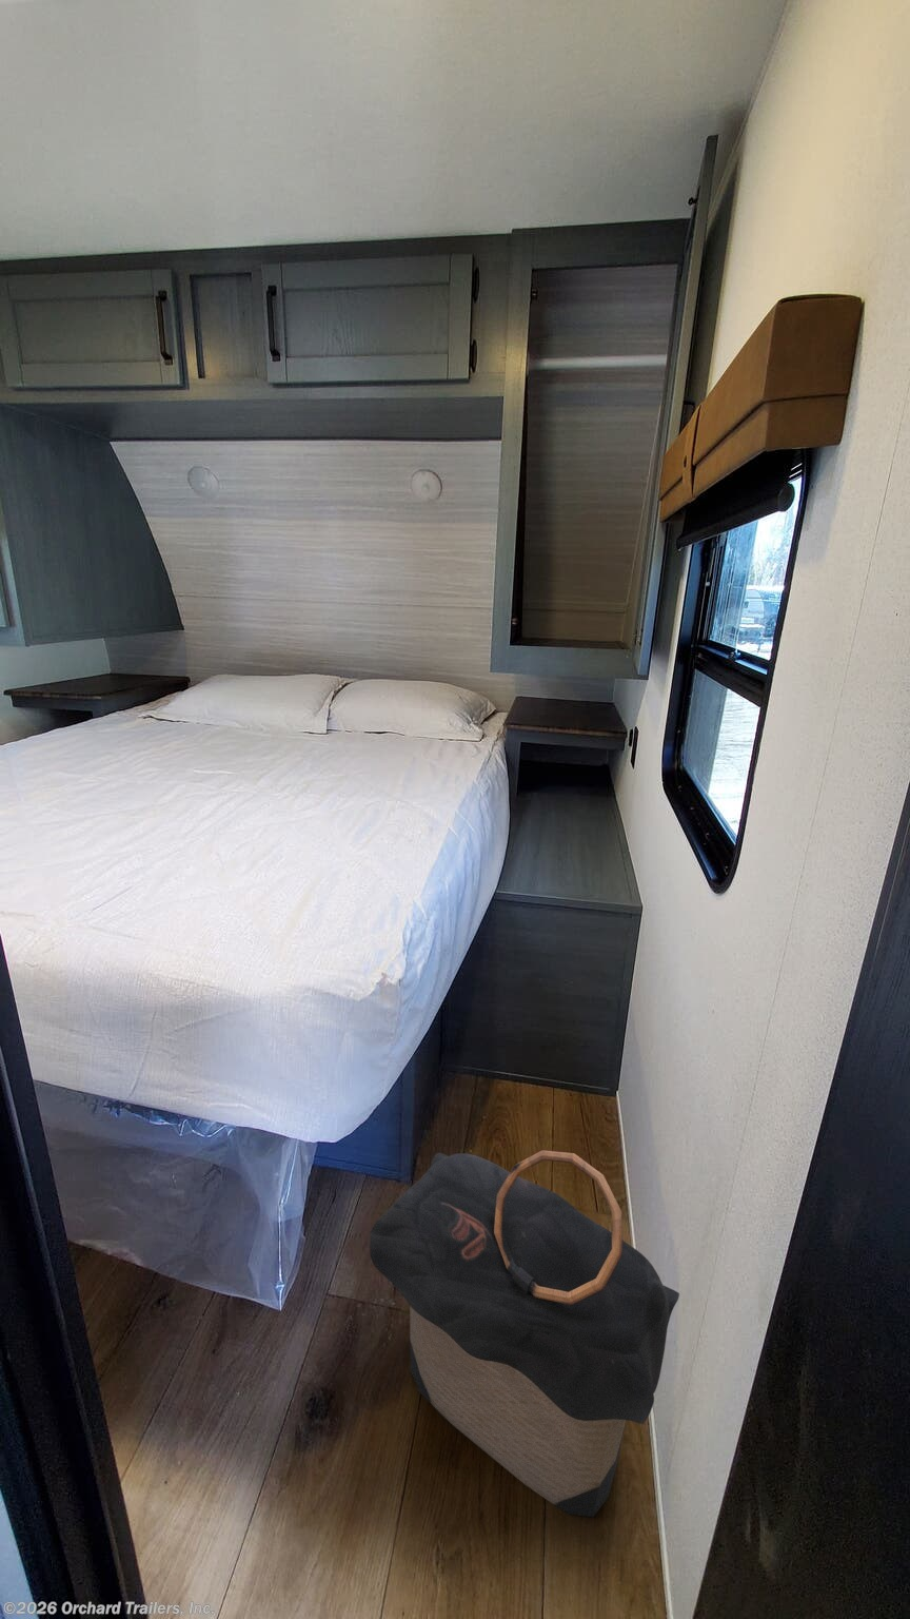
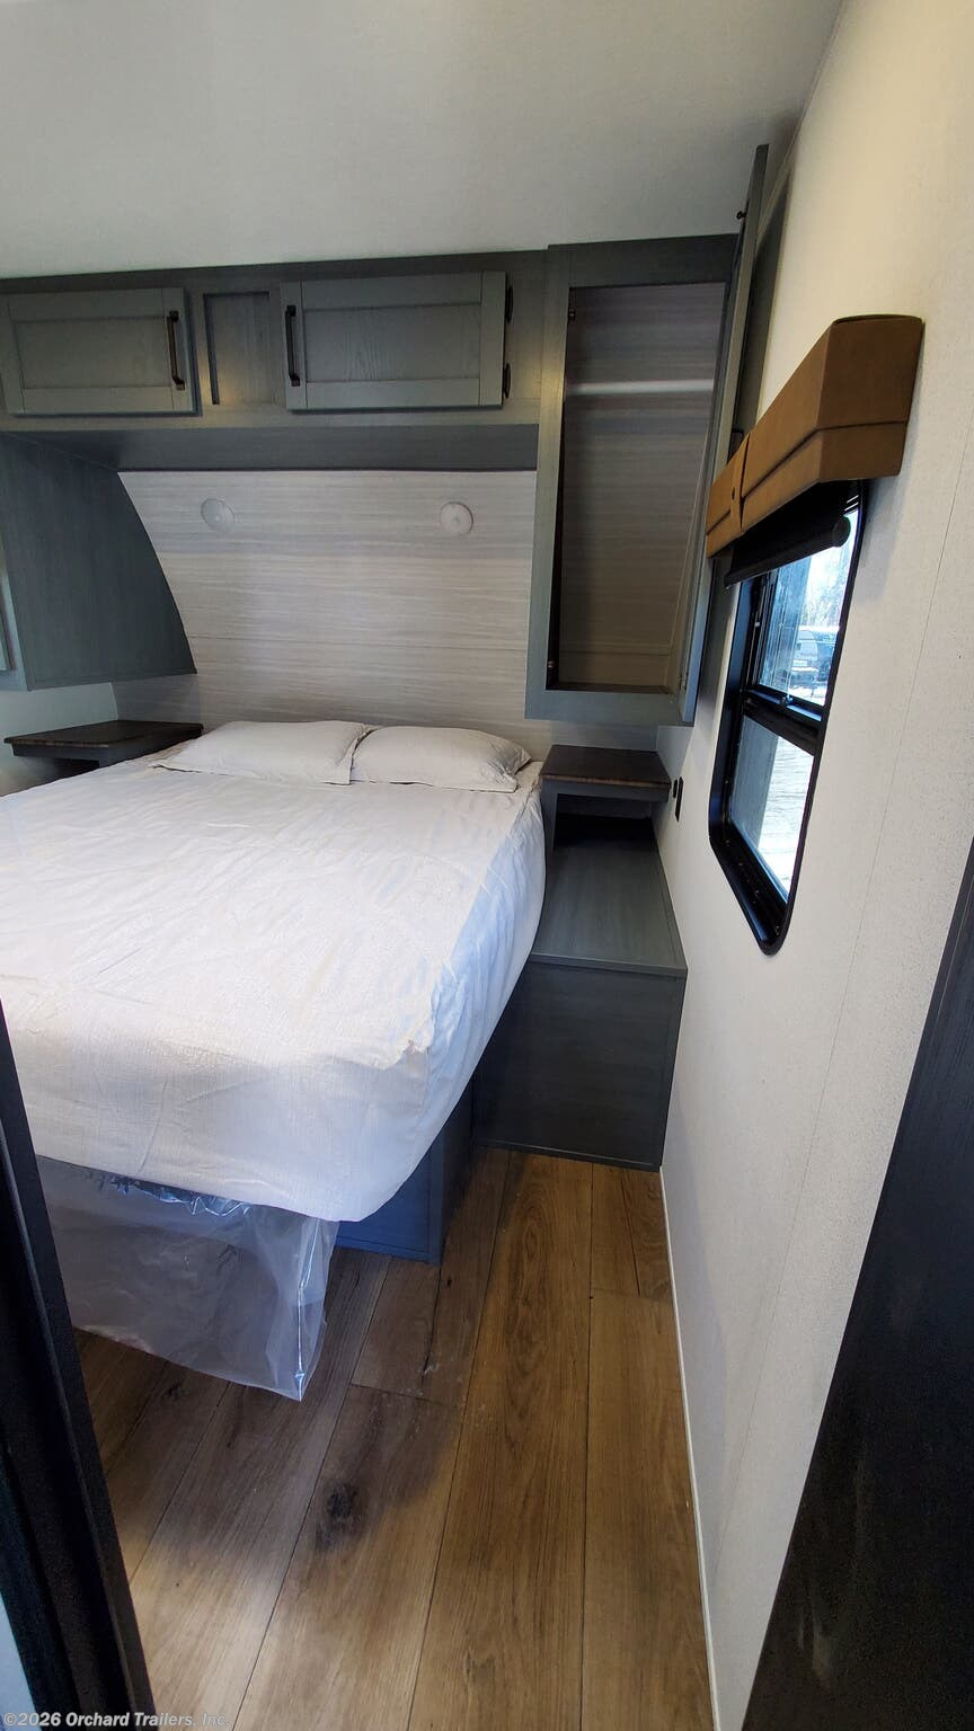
- laundry hamper (511, 1299)
